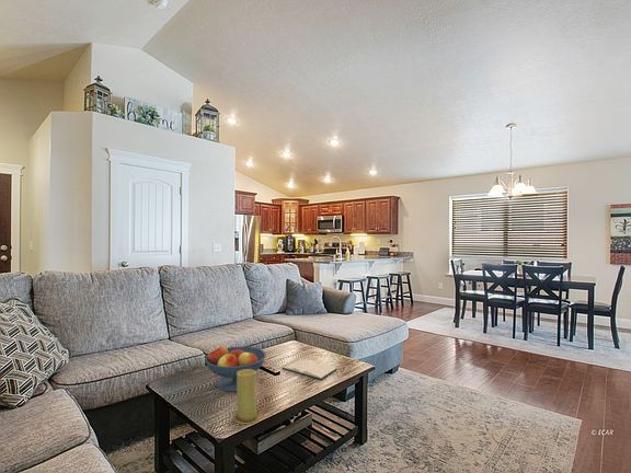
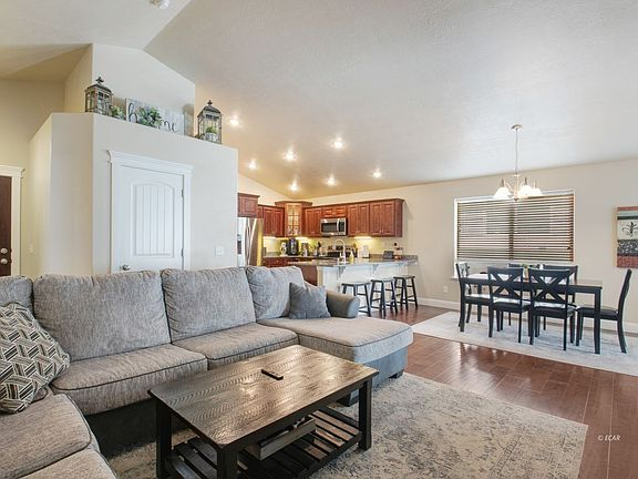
- candle (246, 394)
- hardback book (309, 367)
- fruit bowl (236, 365)
